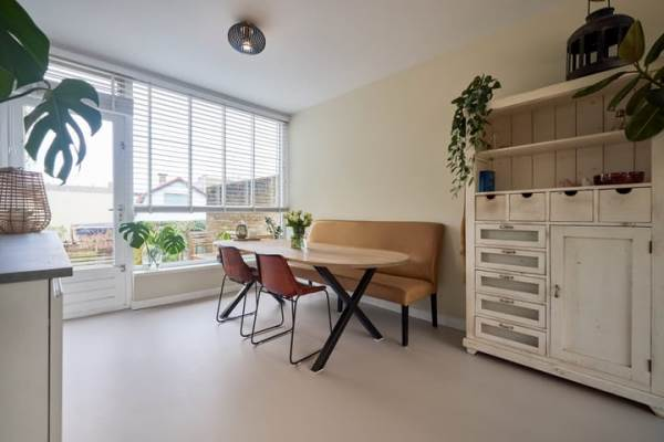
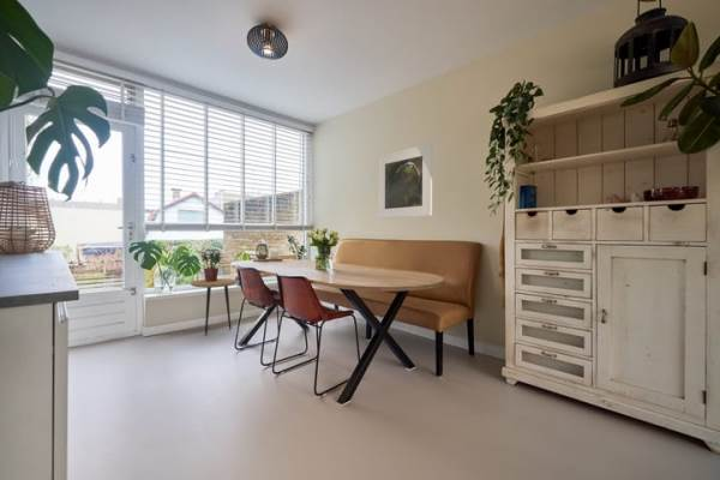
+ potted plant (210, 264)
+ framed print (402, 184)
+ side table (209, 305)
